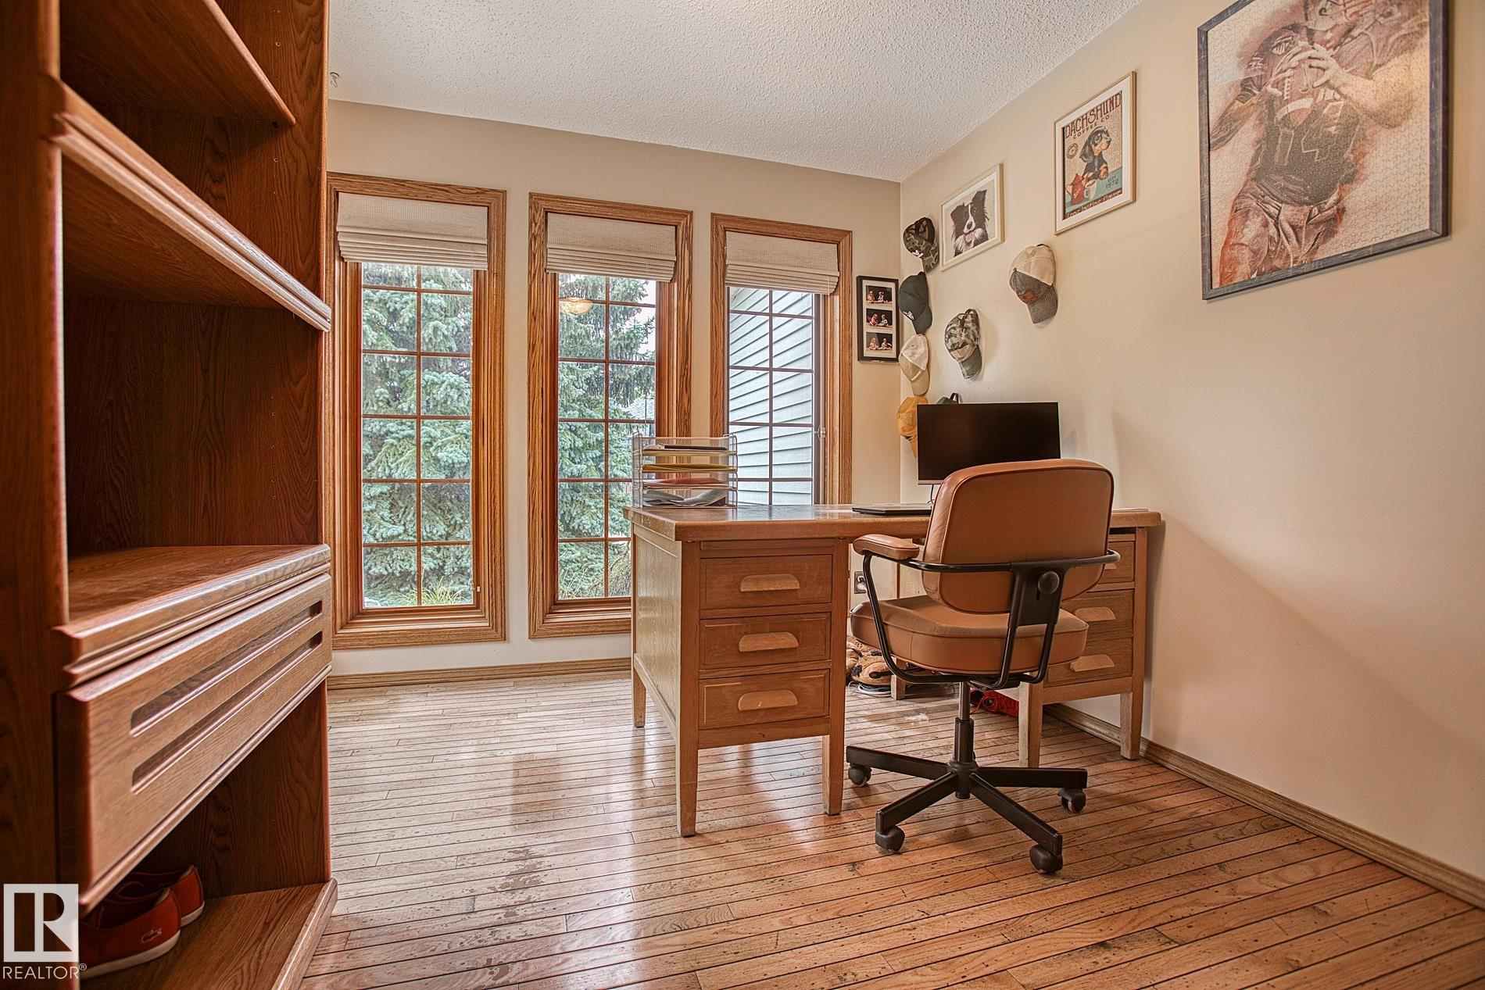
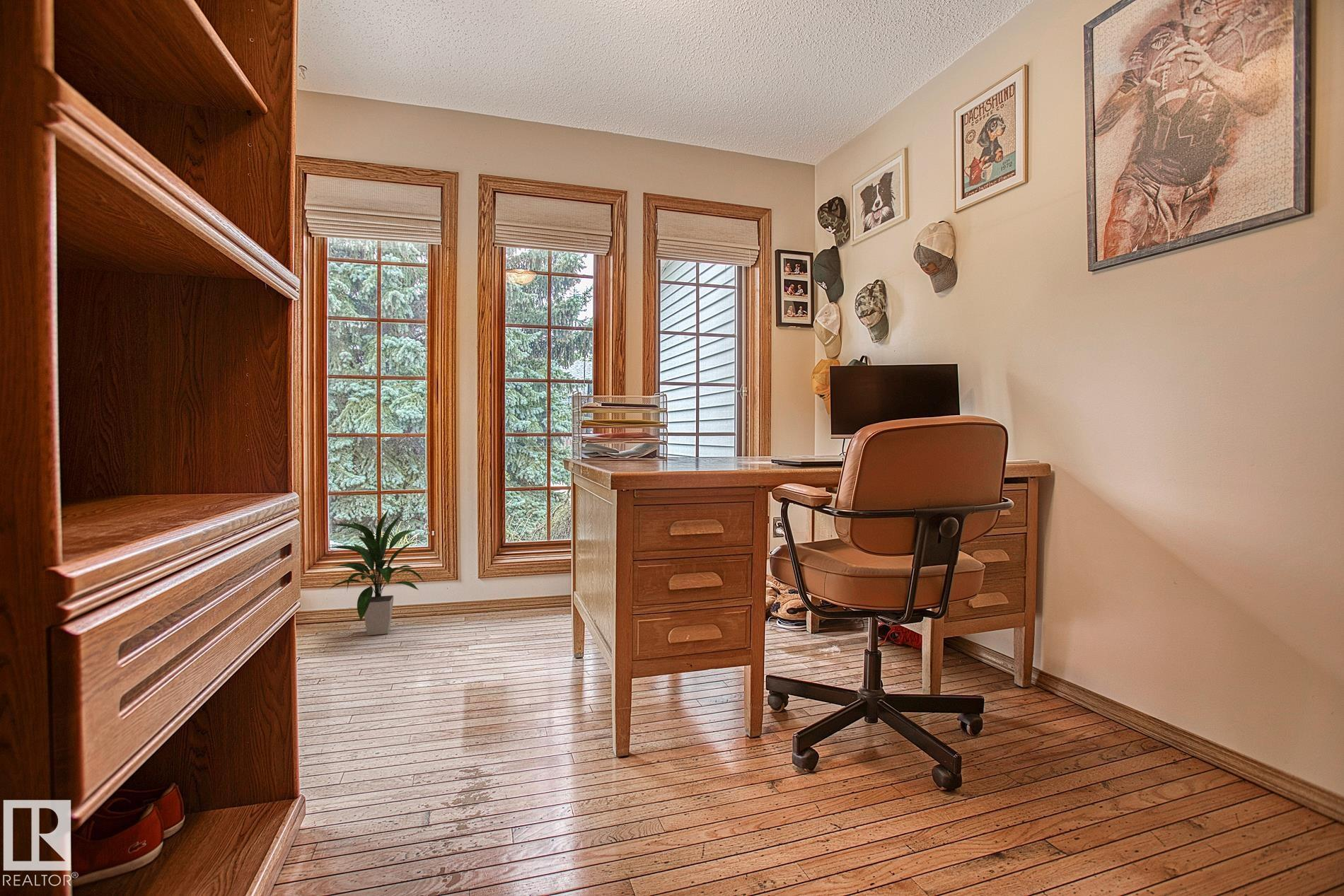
+ indoor plant (374, 571)
